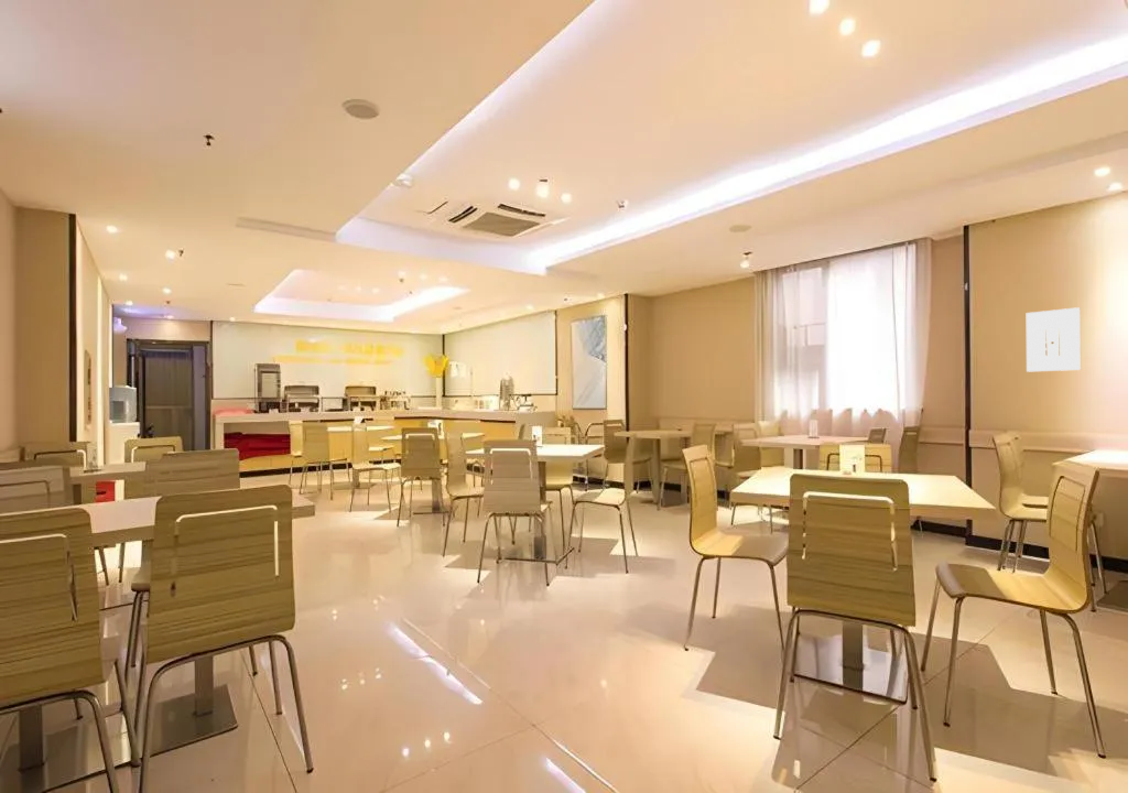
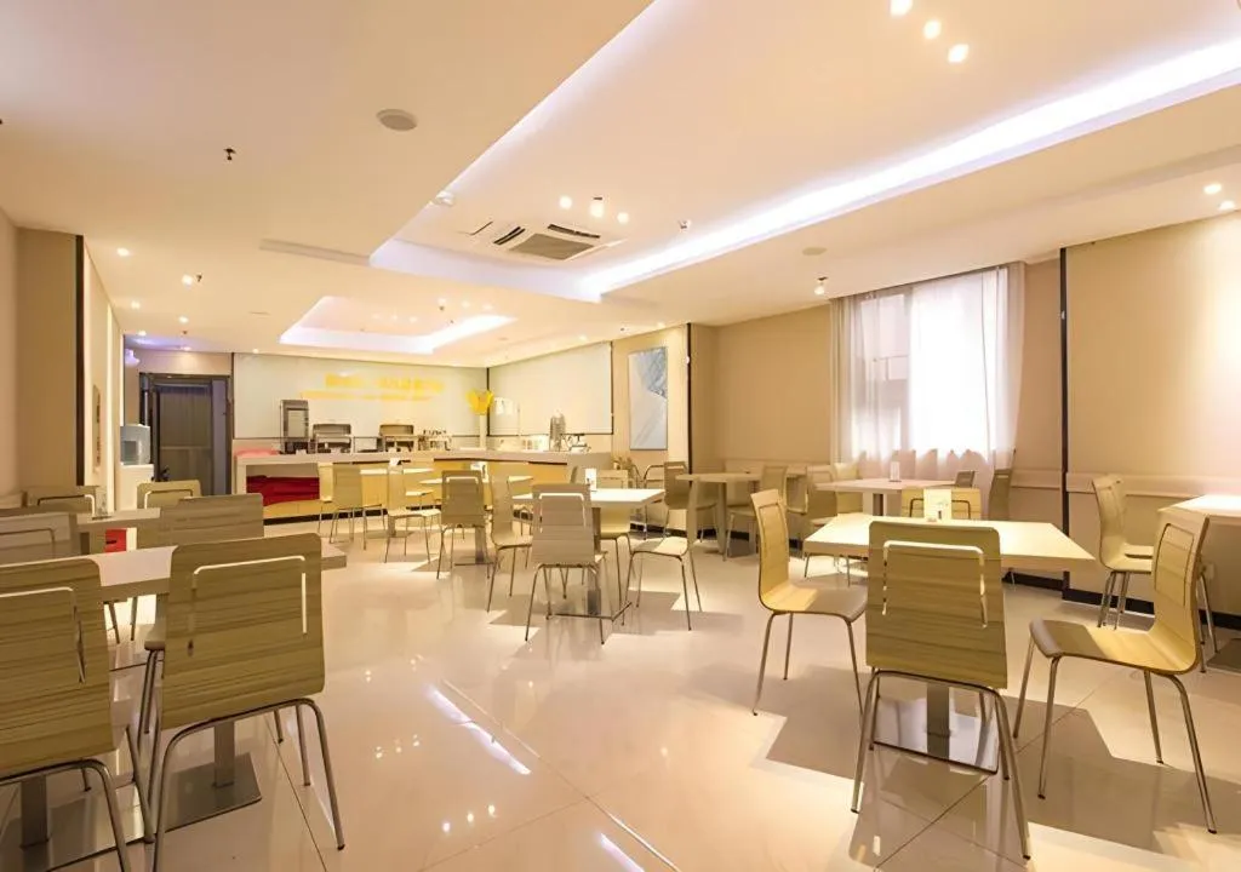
- wall art (1052, 340)
